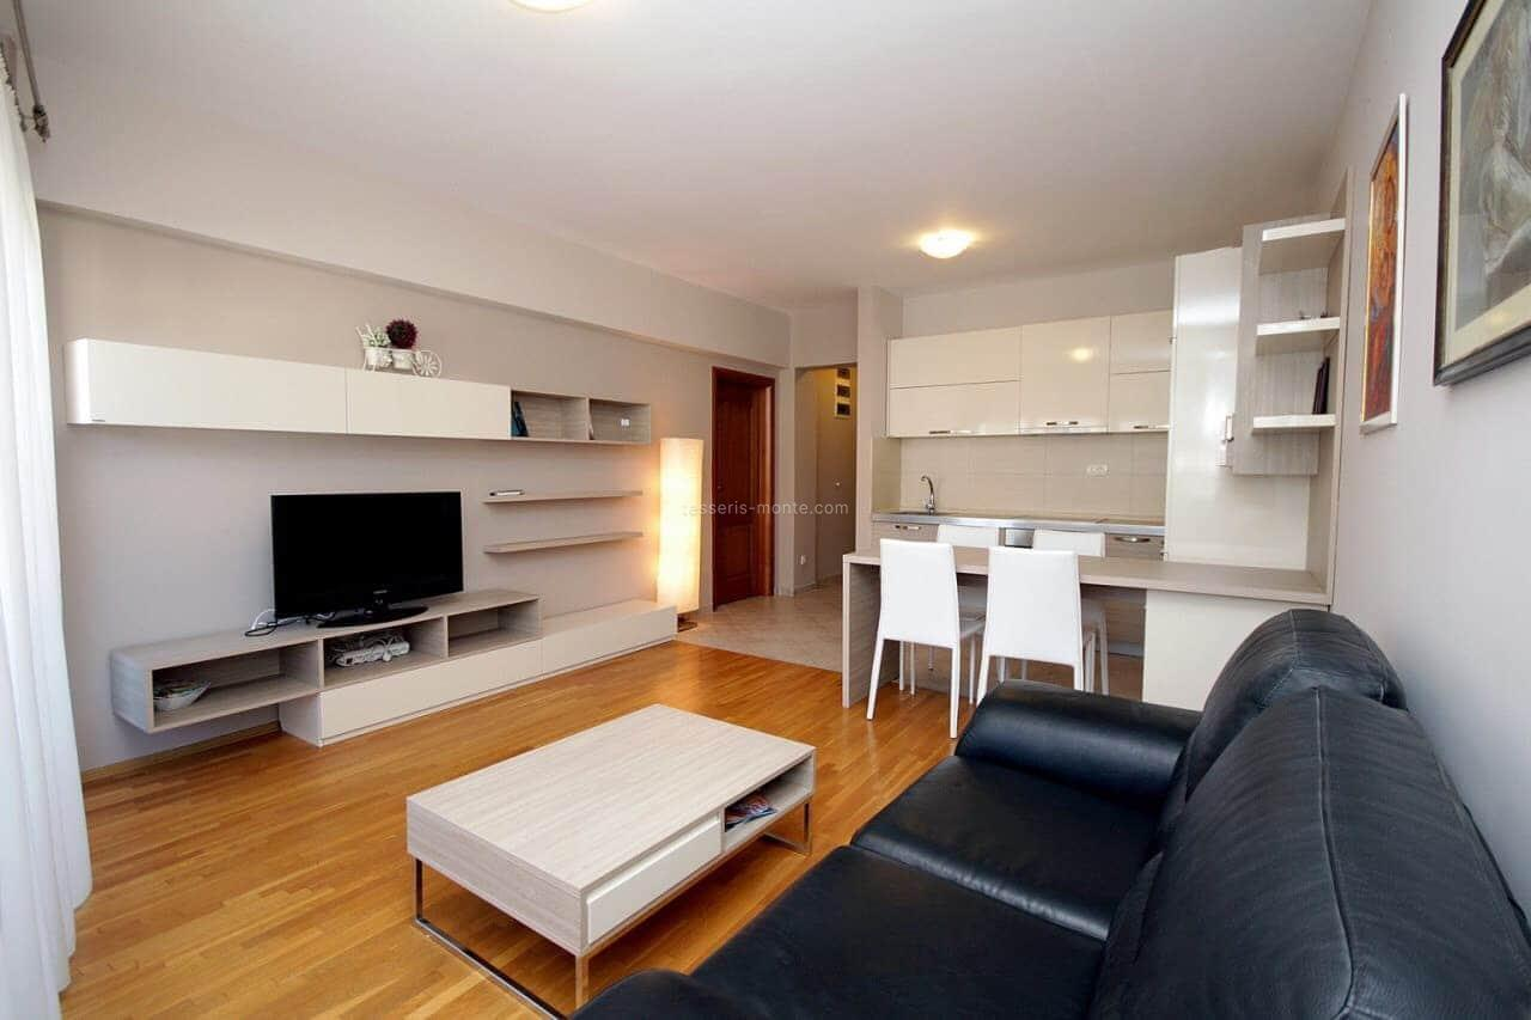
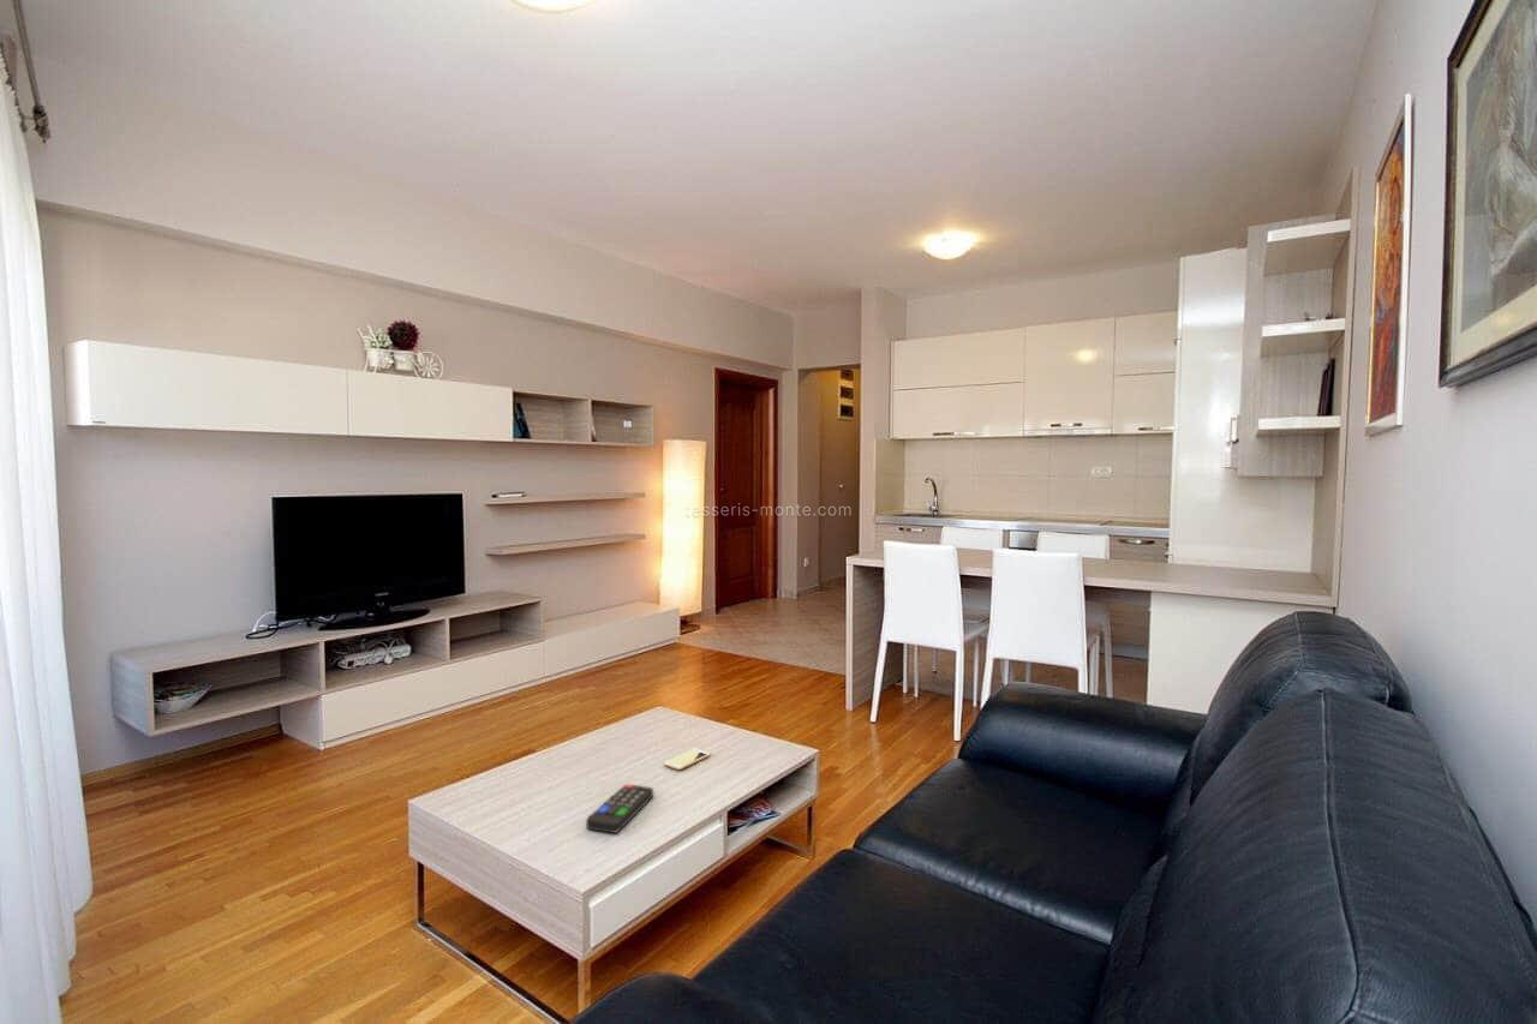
+ remote control (621, 806)
+ smartphone (687, 759)
